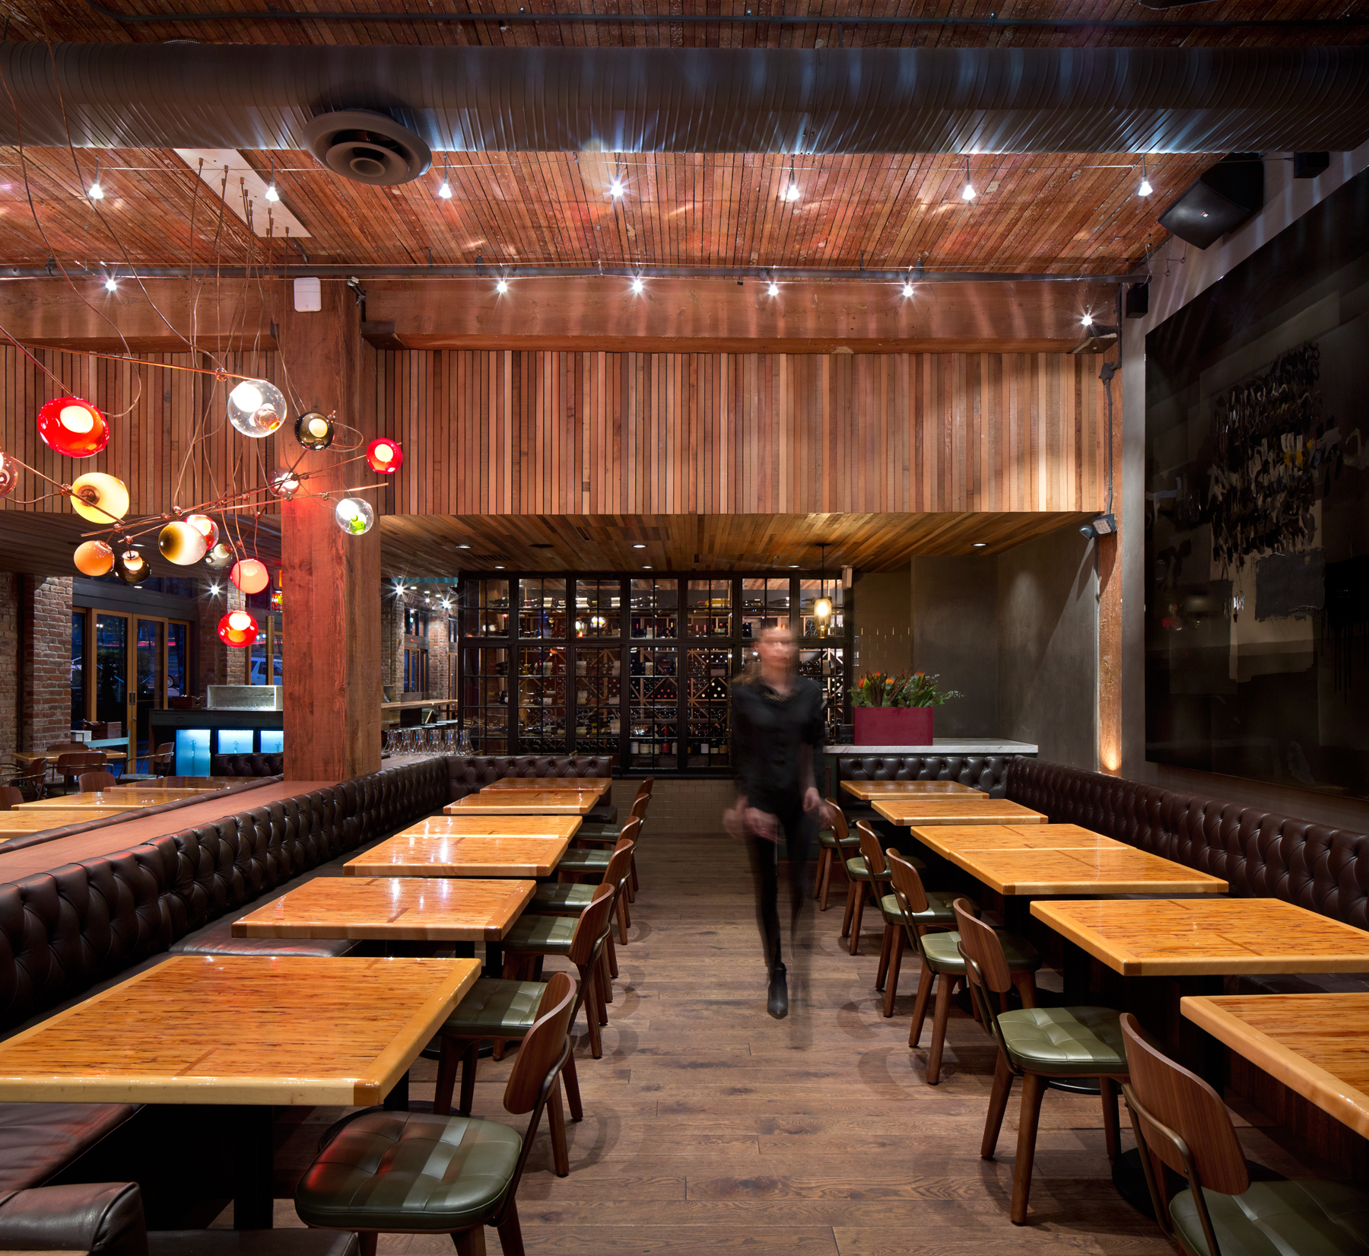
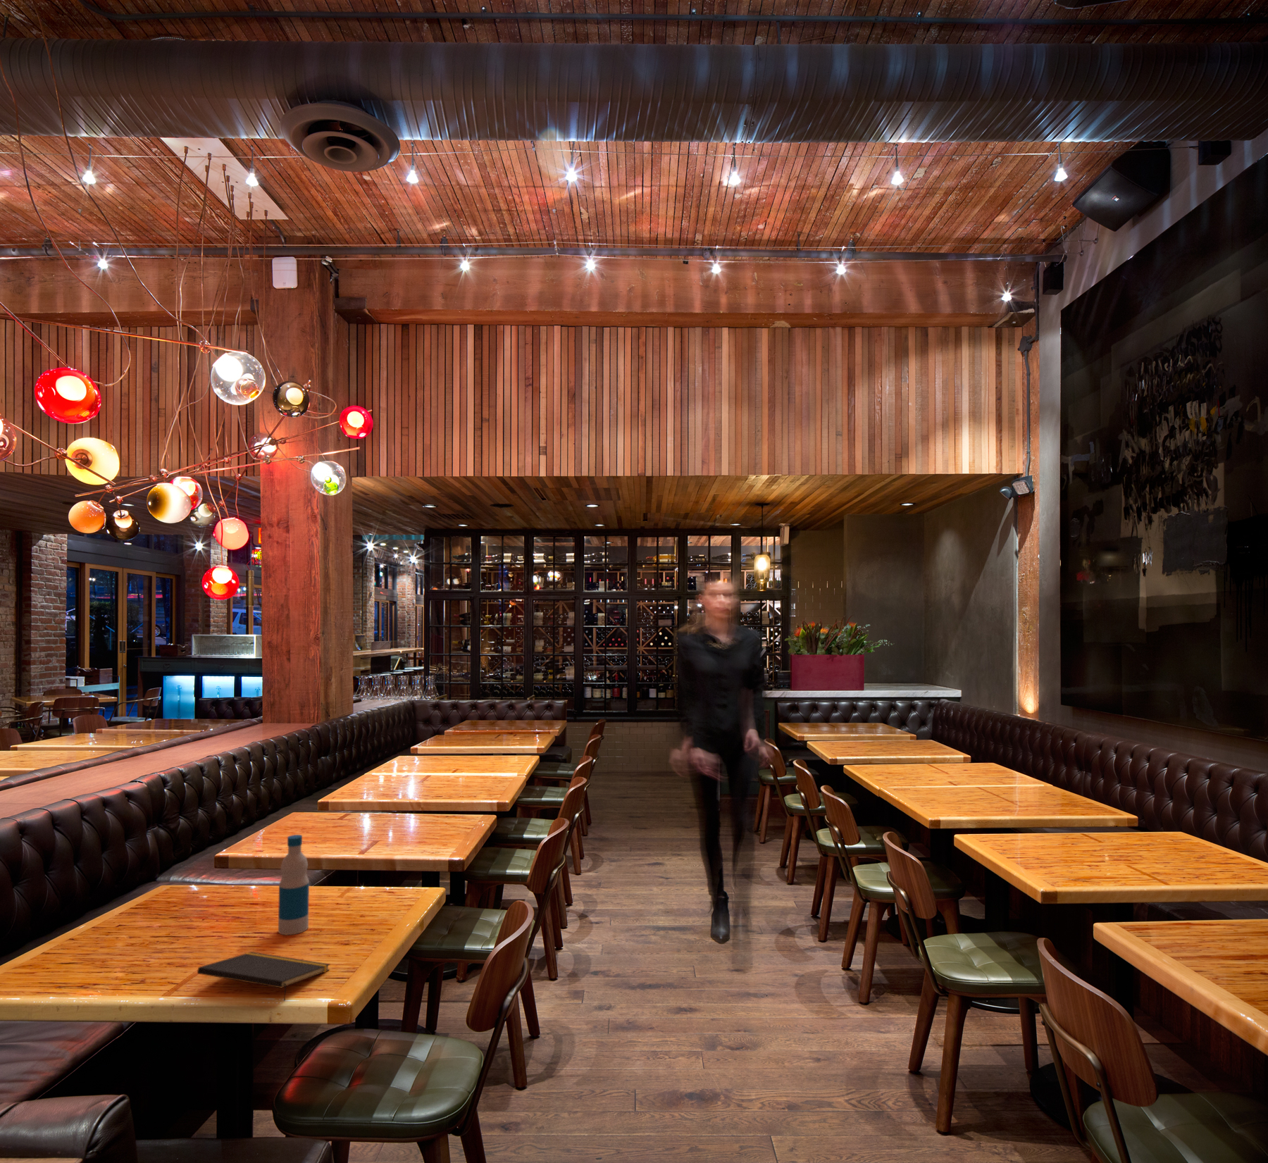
+ bottle (294, 882)
+ notepad (265, 969)
